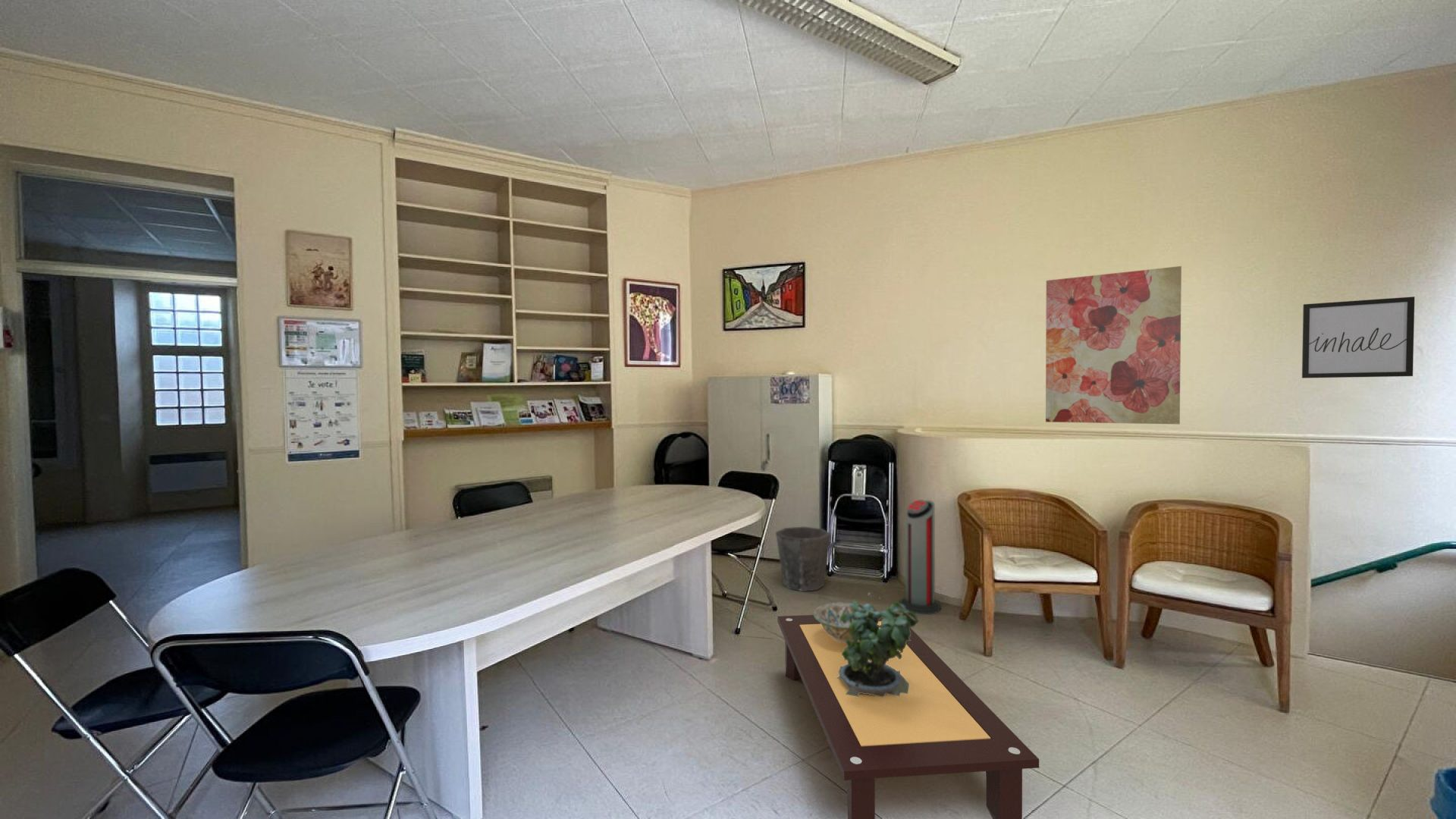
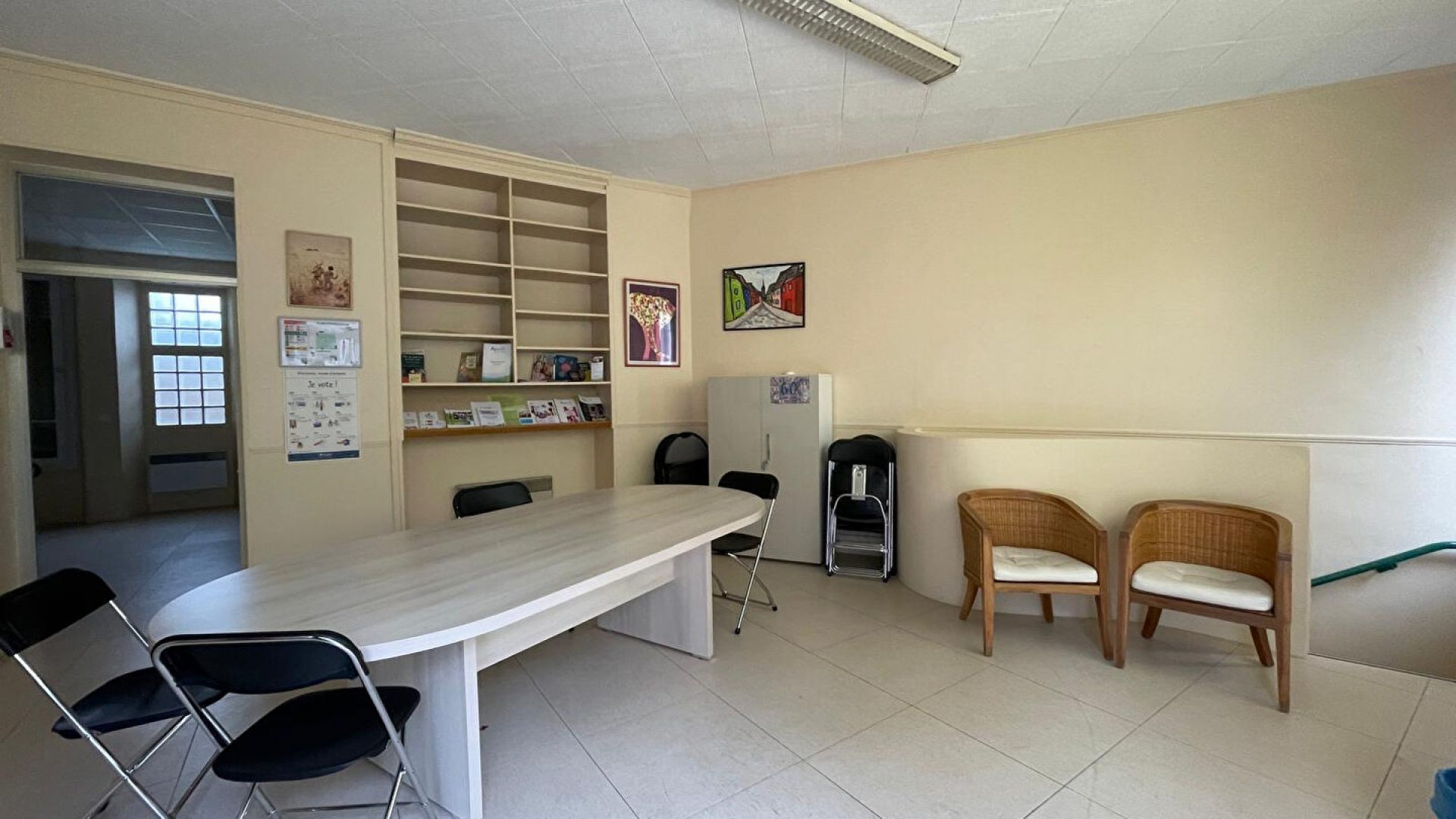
- potted plant (876, 639)
- air purifier (920, 554)
- decorative bowl (844, 625)
- waste bin (803, 558)
- wall art (1109, 348)
- wall art (1356, 339)
- coffee table (876, 705)
